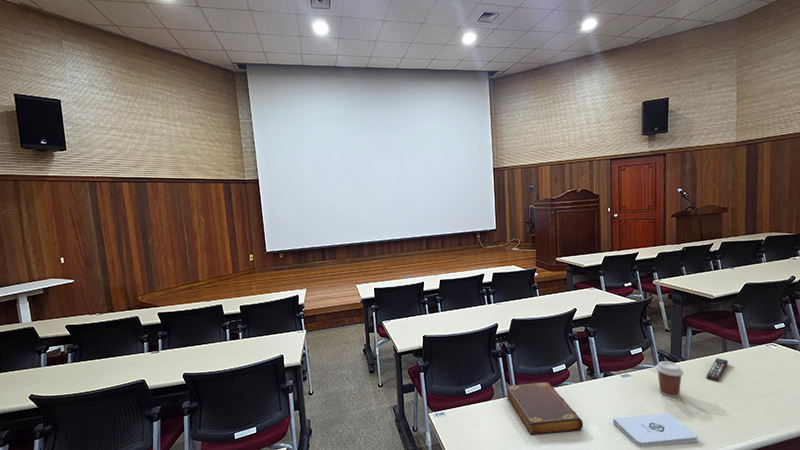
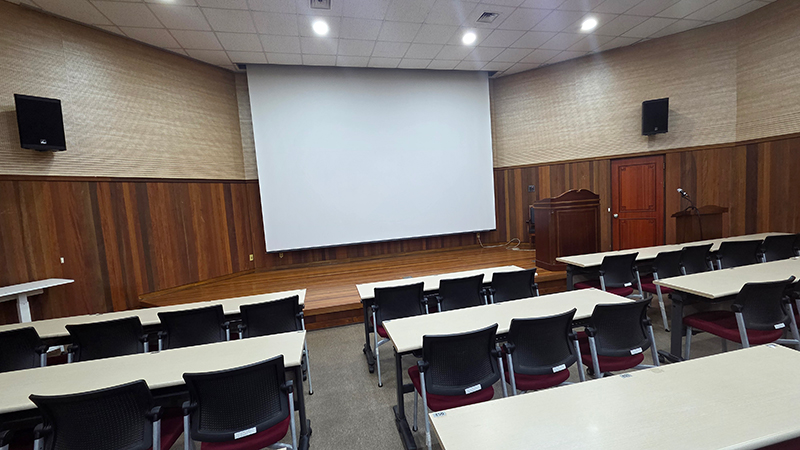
- remote control (717, 368)
- coffee cup (669, 378)
- book (541, 406)
- notepad (654, 429)
